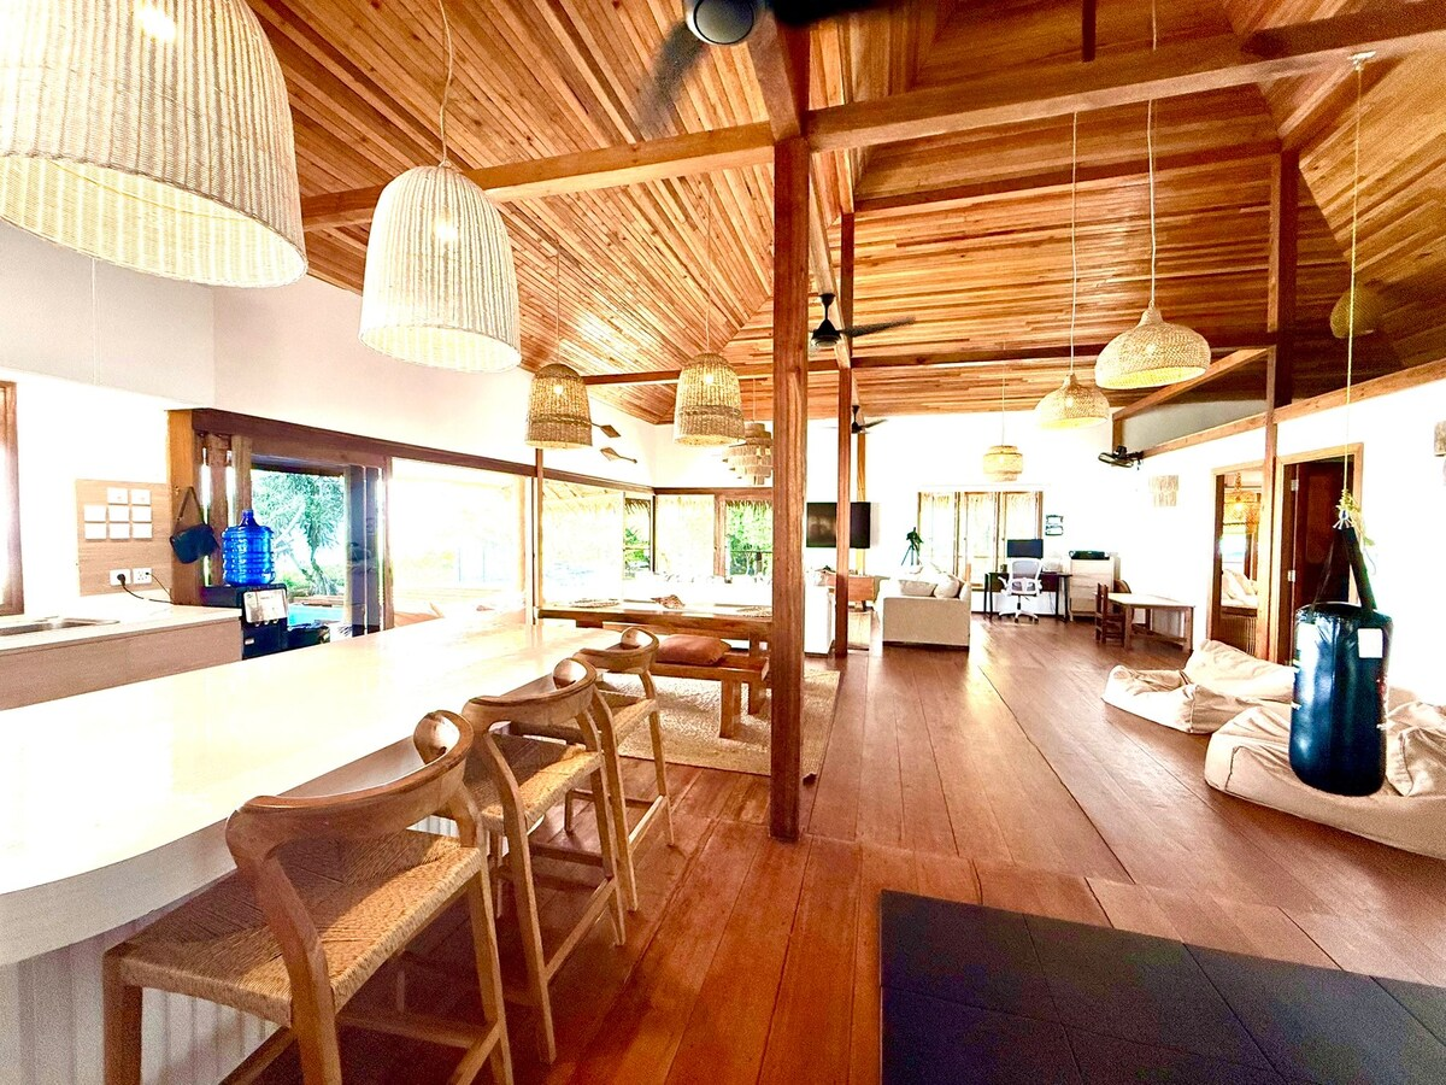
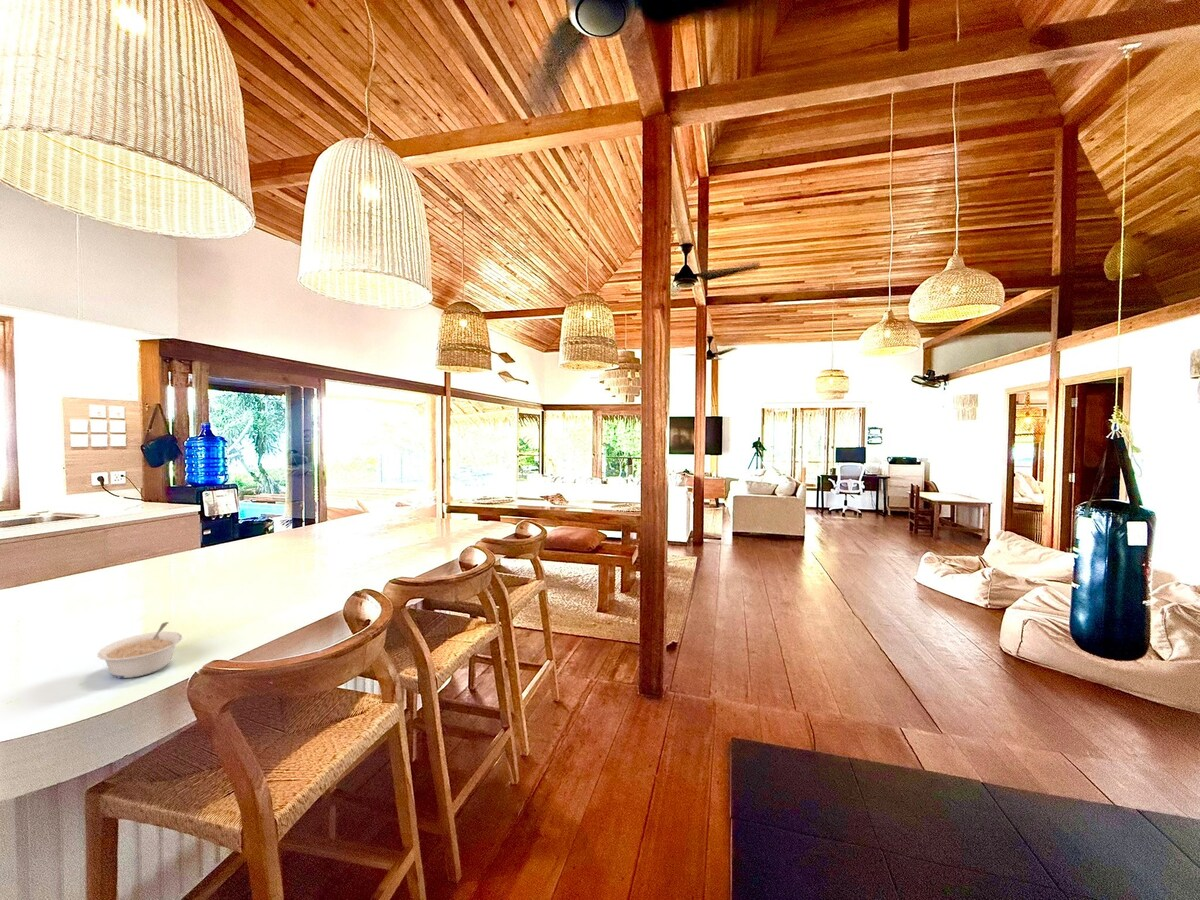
+ legume (141, 653)
